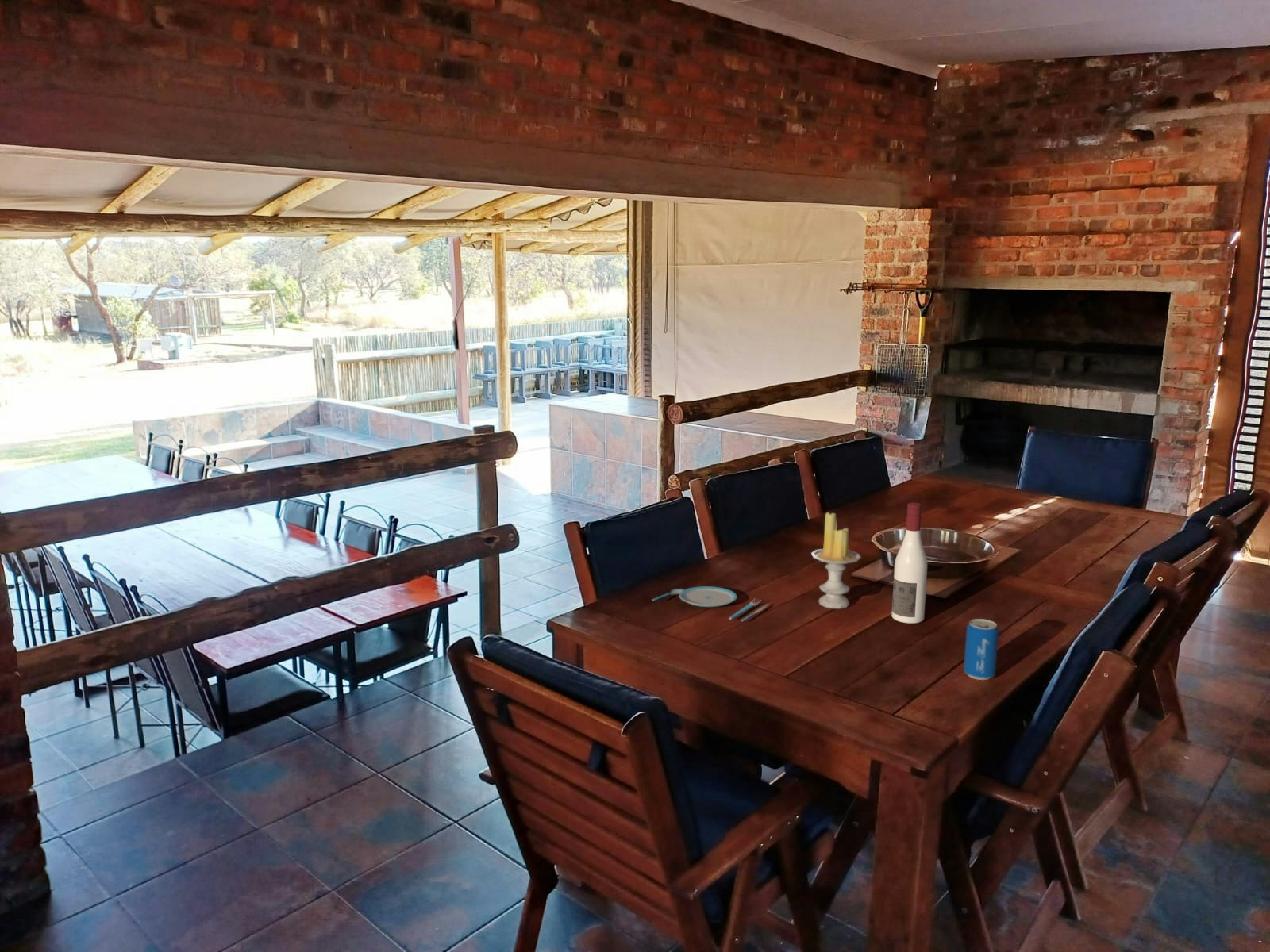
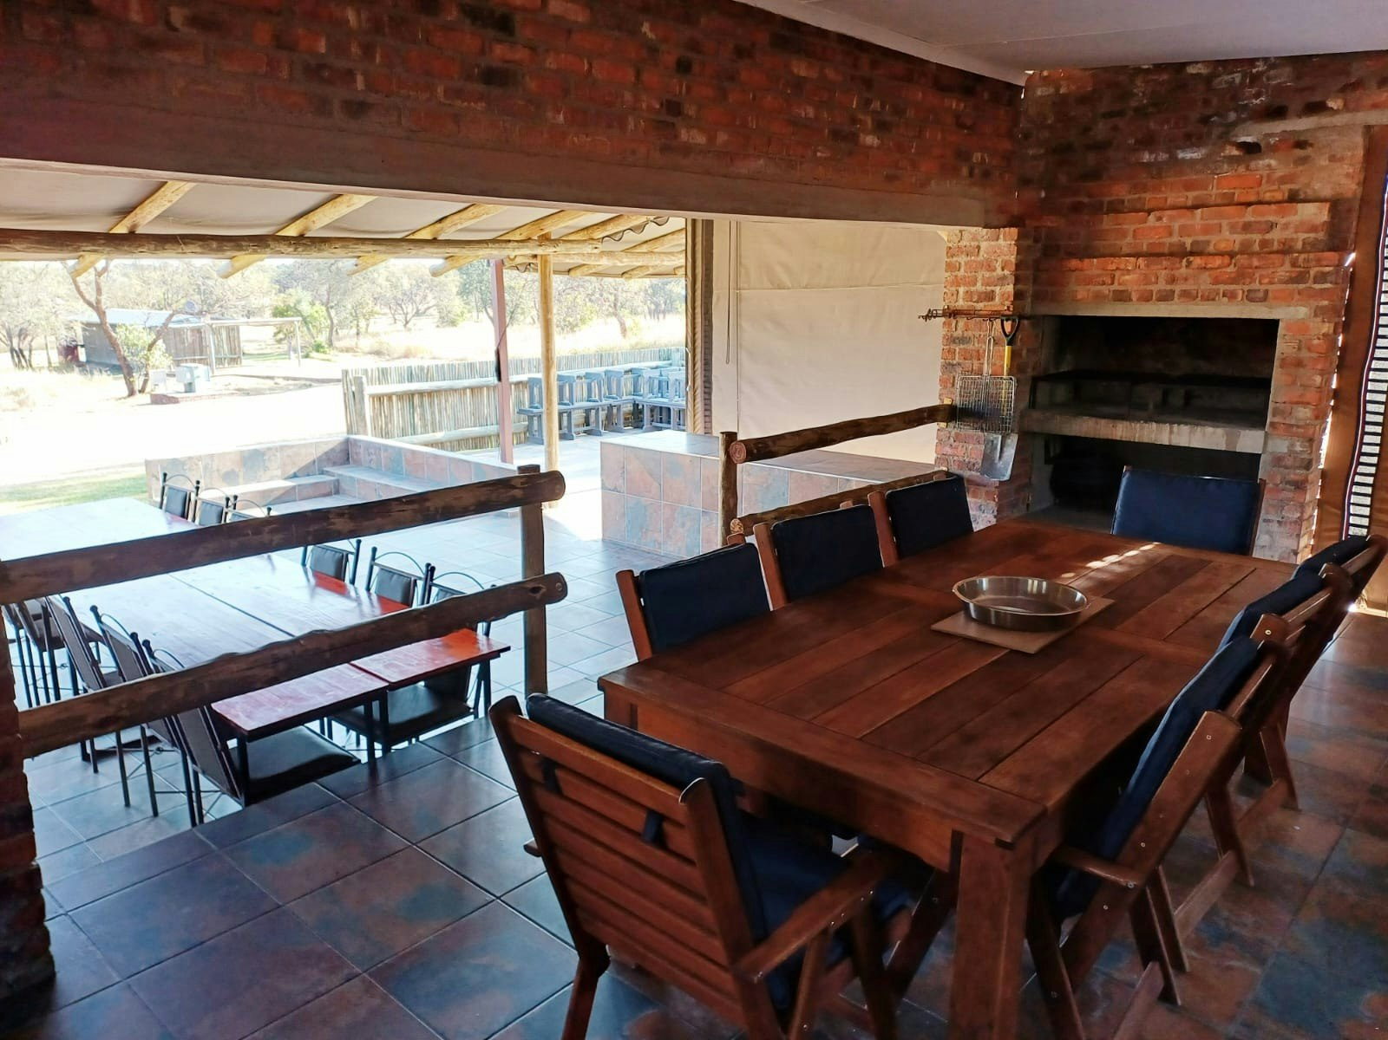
- alcohol (910, 562)
- candle (836, 558)
- plate (710, 601)
- beverage can (981, 649)
